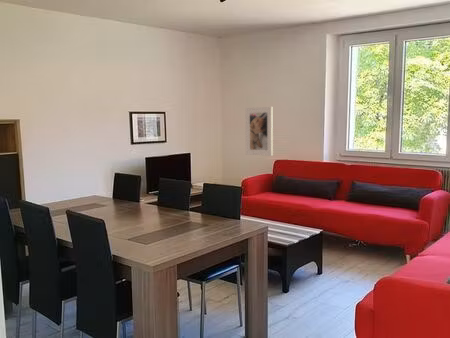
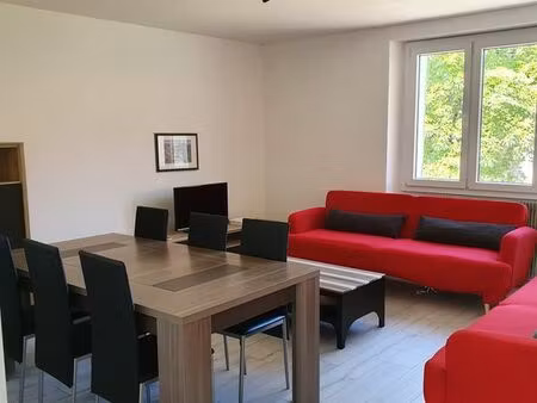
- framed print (258, 131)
